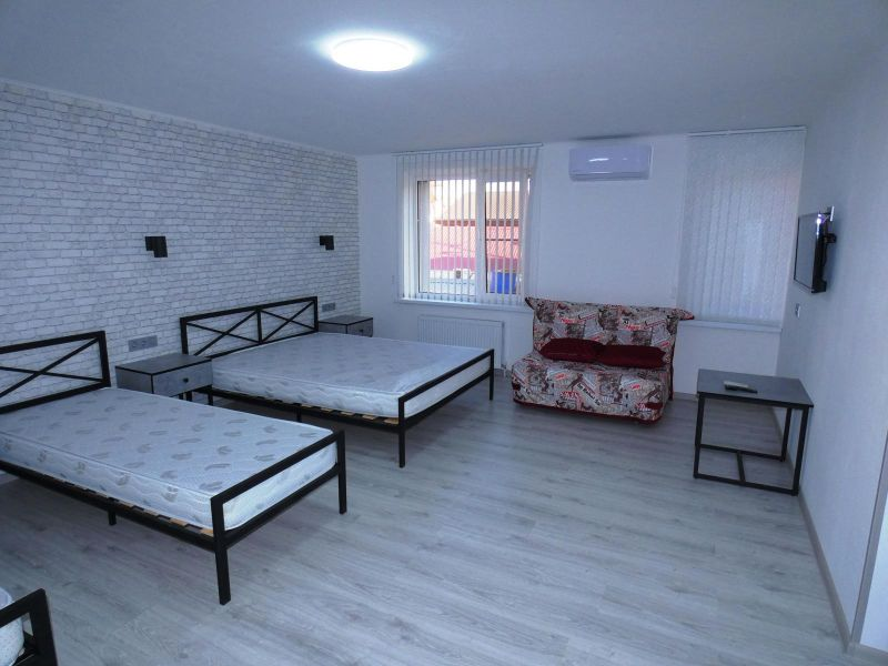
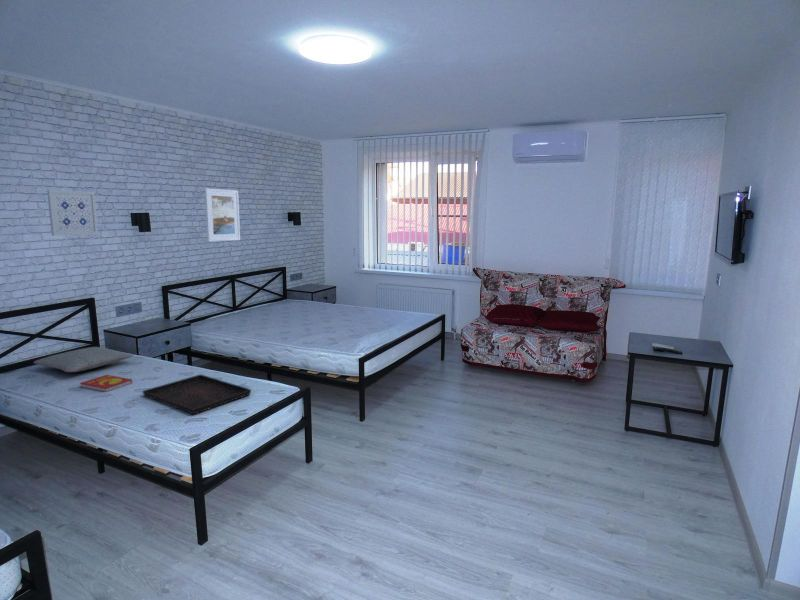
+ wall art (73, 213)
+ serving tray (197, 392)
+ pillow (84, 358)
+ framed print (223, 215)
+ book (106, 383)
